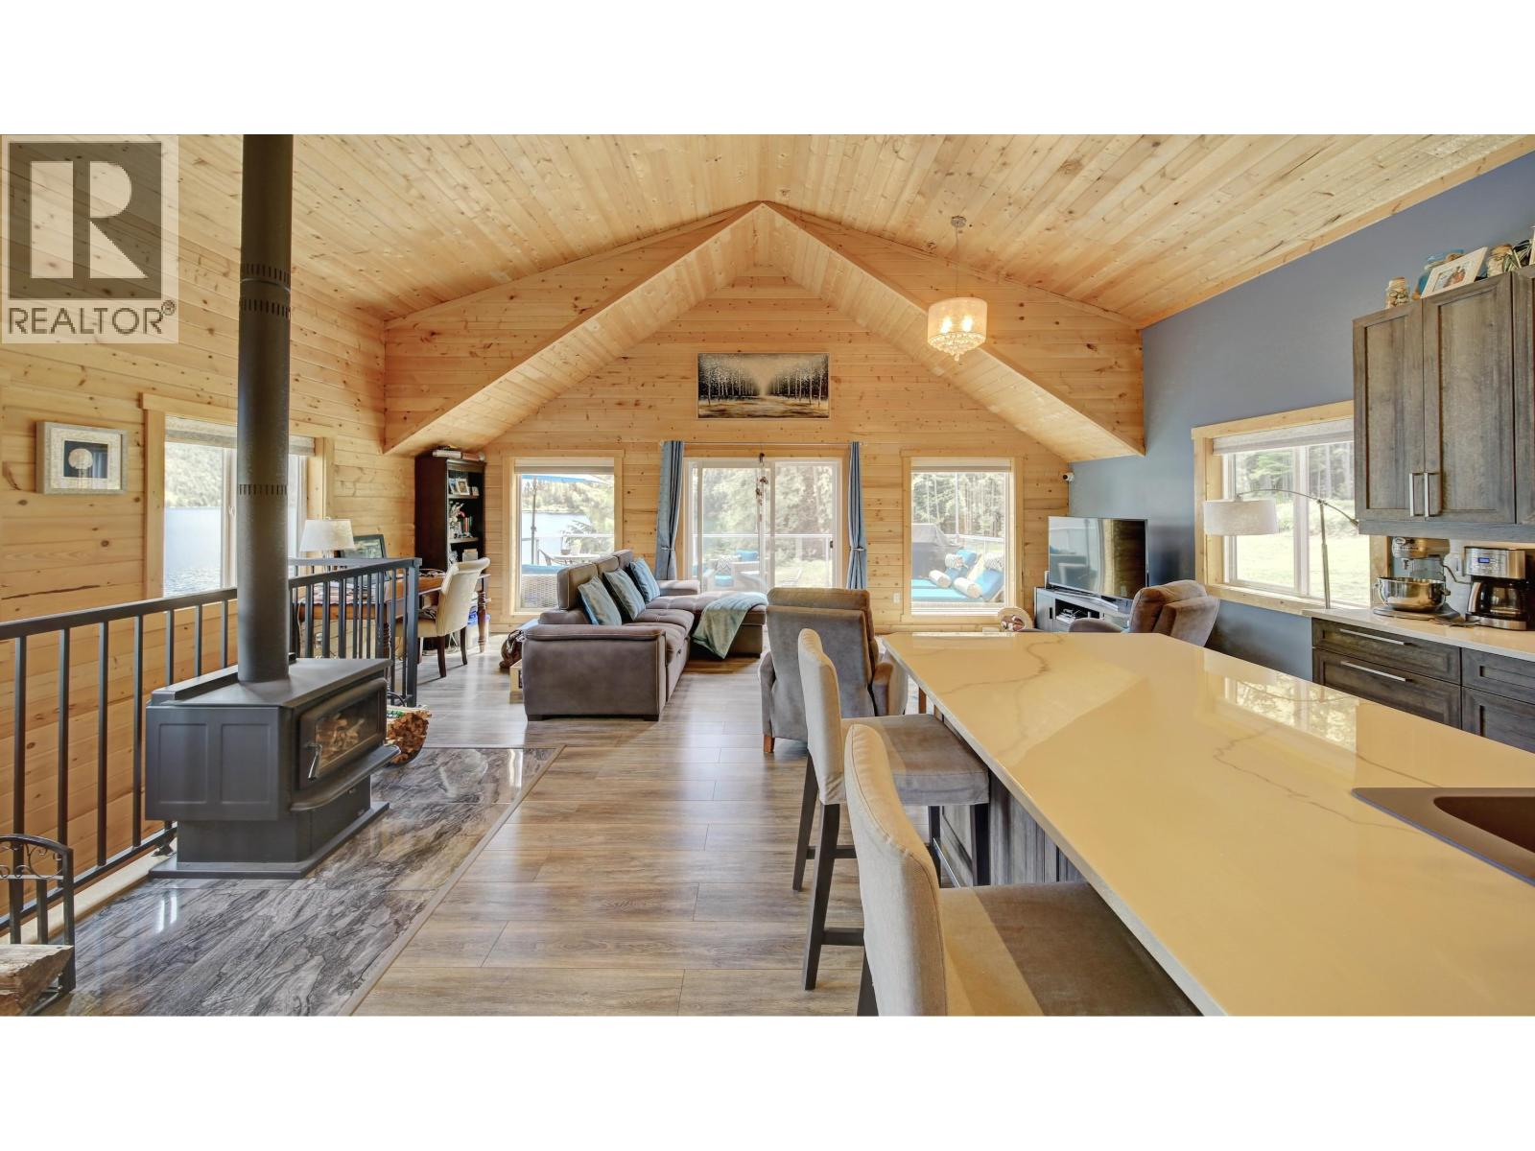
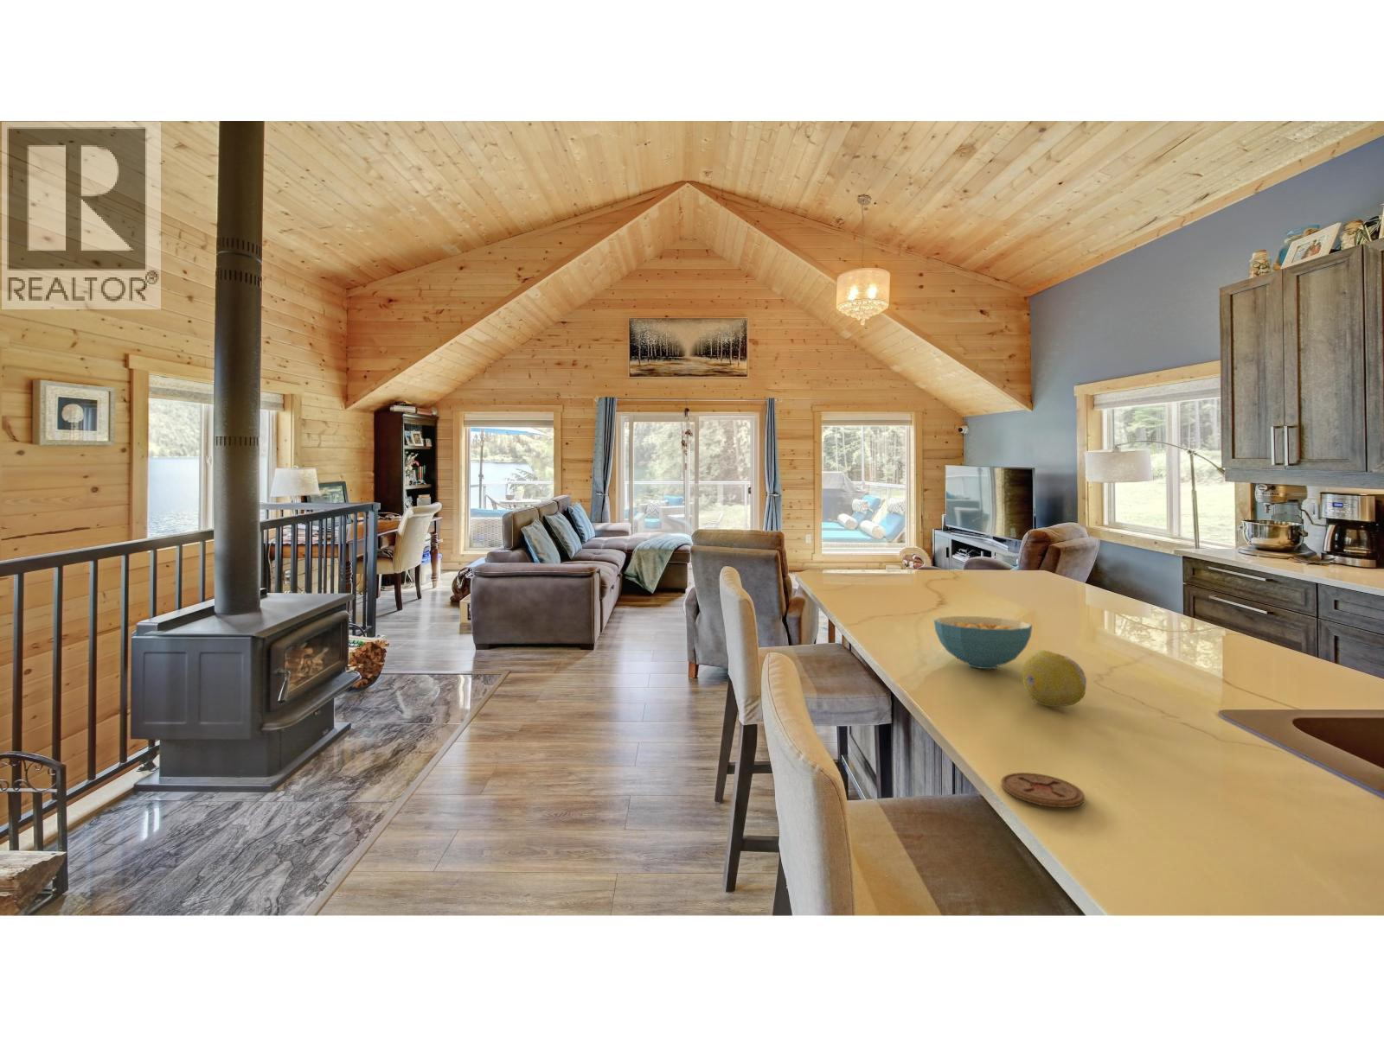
+ coaster (1042, 789)
+ fruit (1054, 679)
+ cereal bowl (982, 644)
